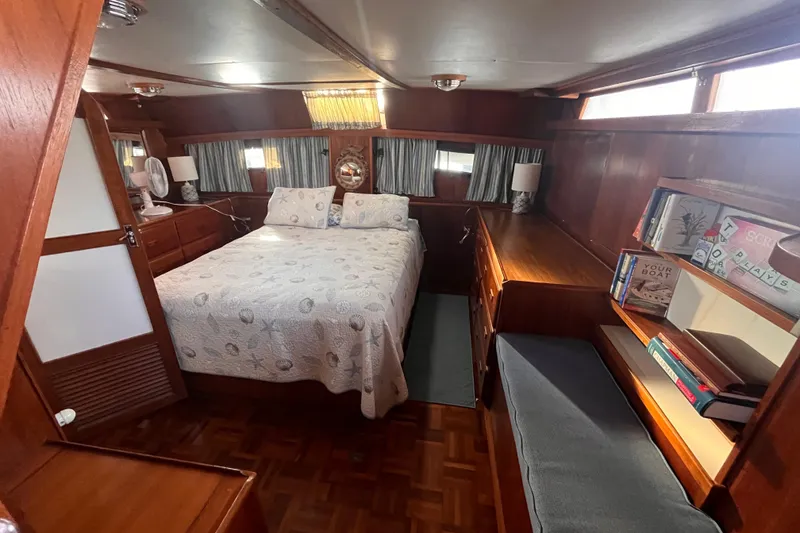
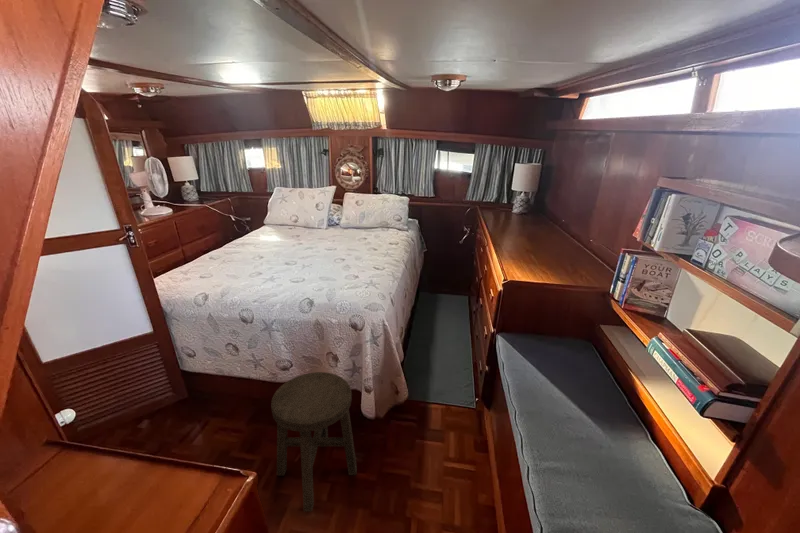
+ stool (315, 435)
